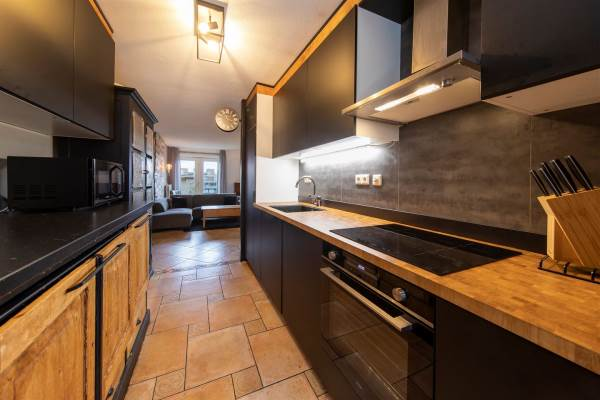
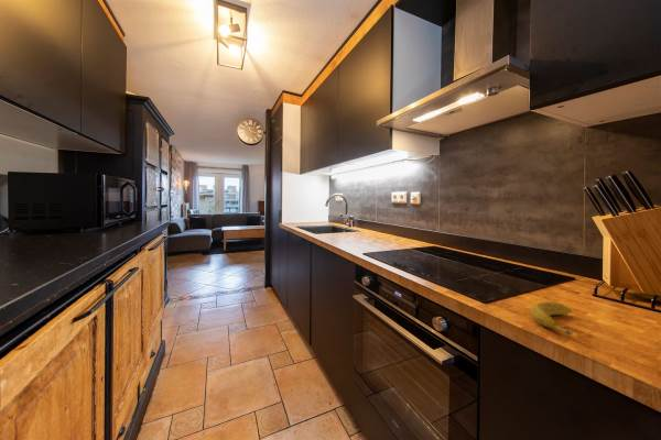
+ banana (557, 314)
